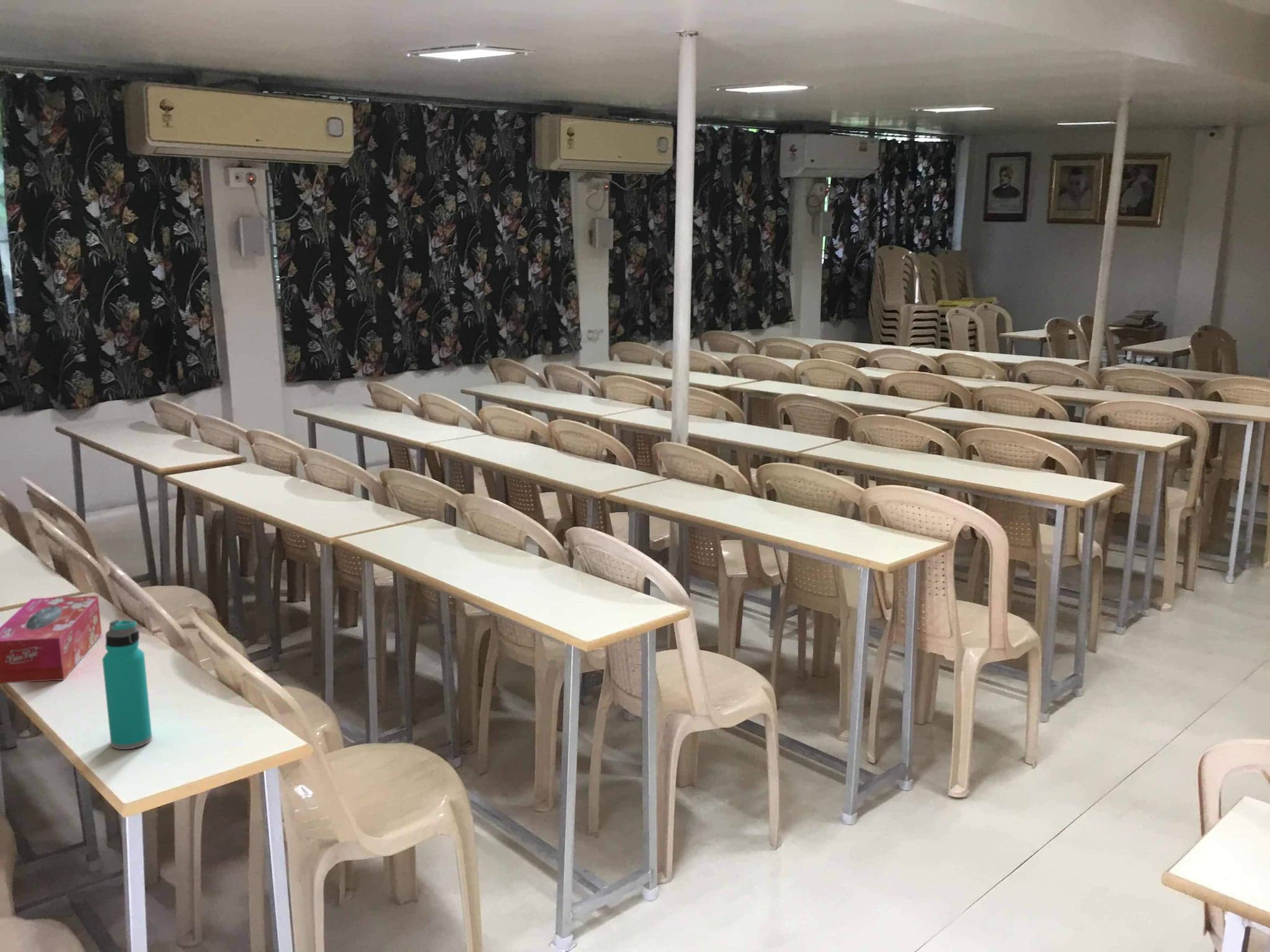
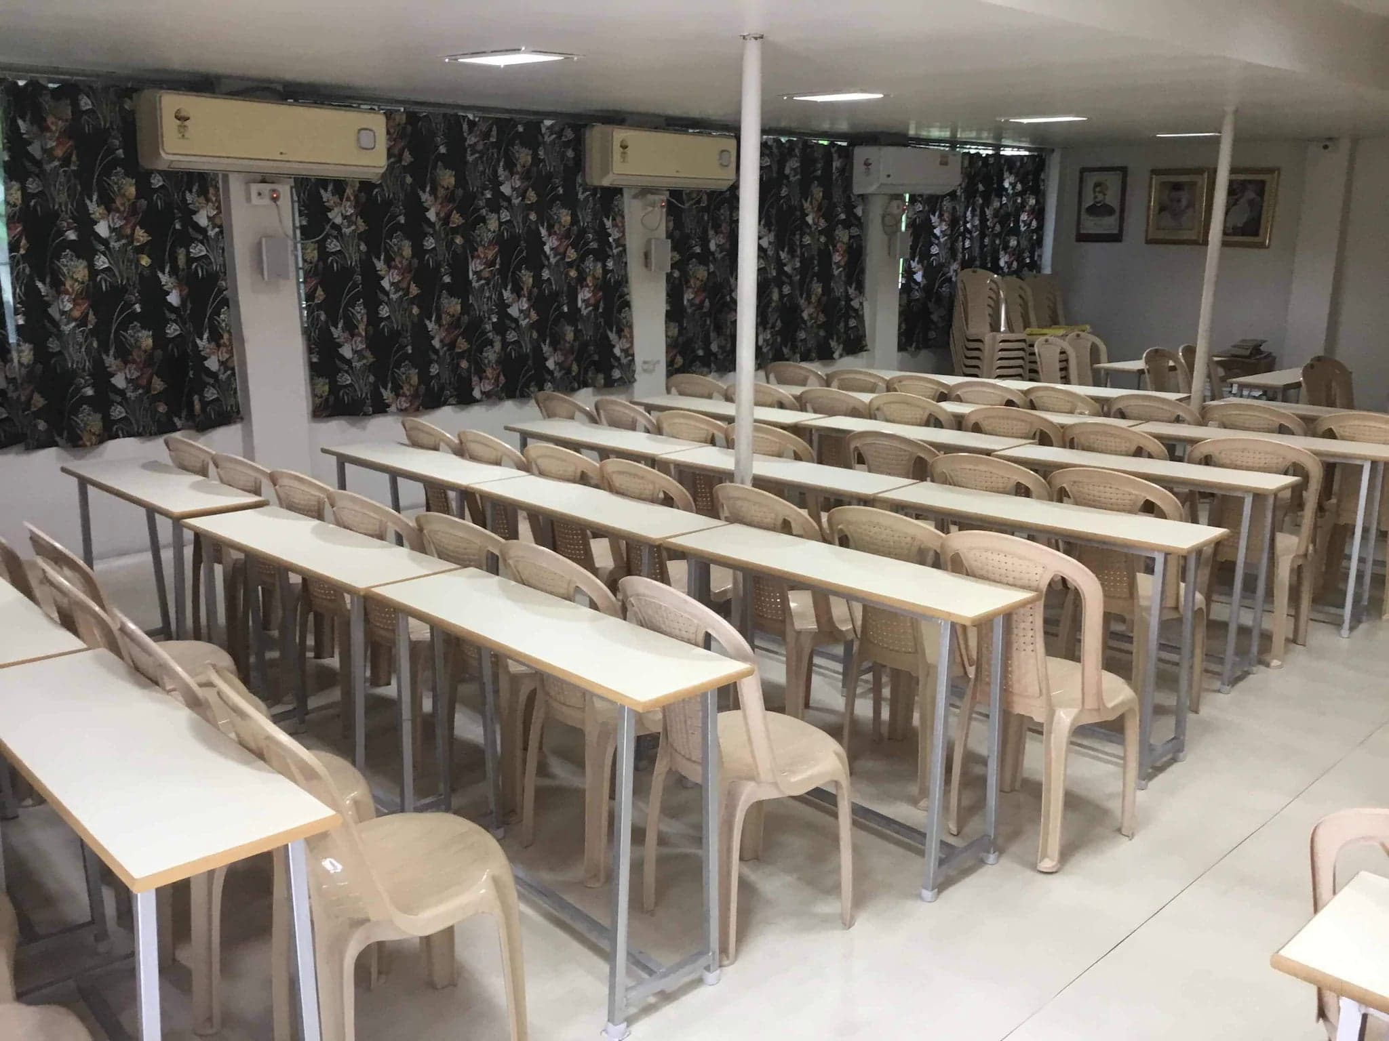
- water bottle (126, 682)
- tissue box (47, 637)
